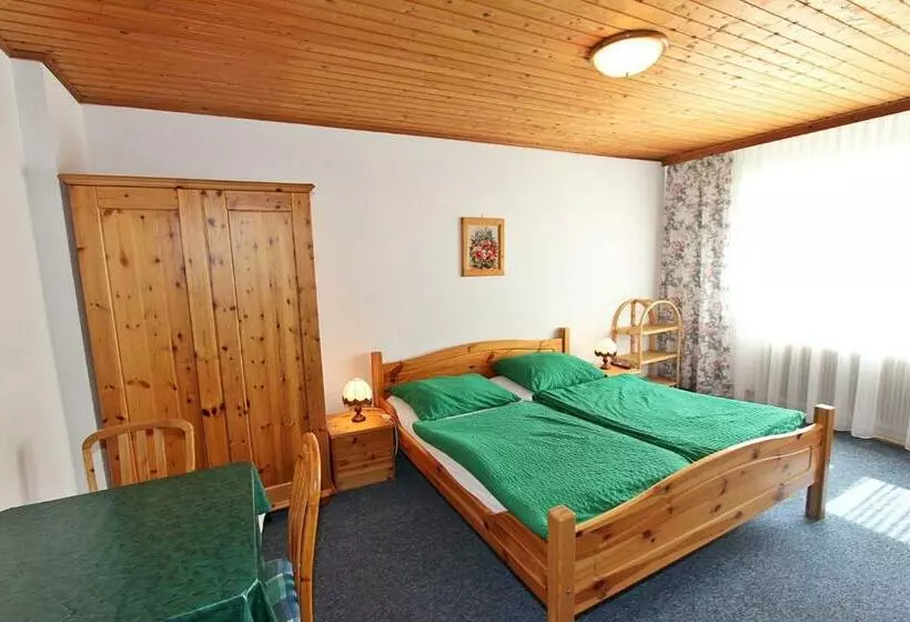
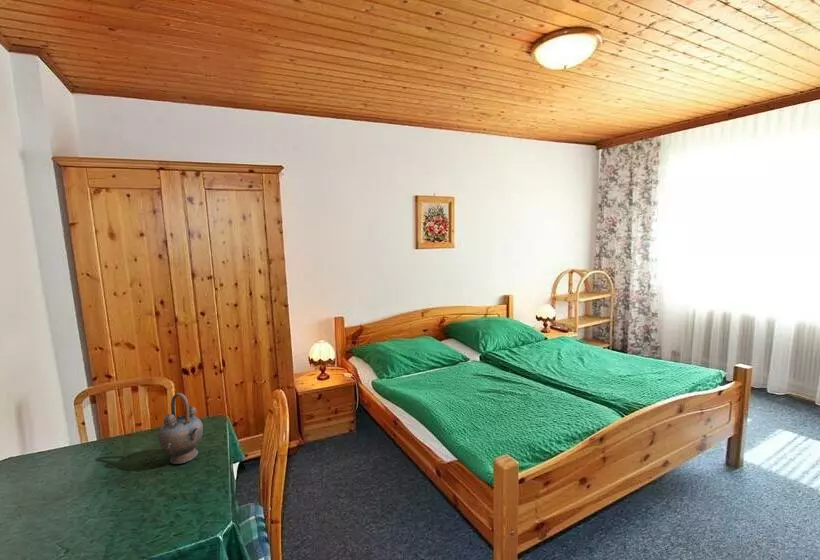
+ teapot (182, 427)
